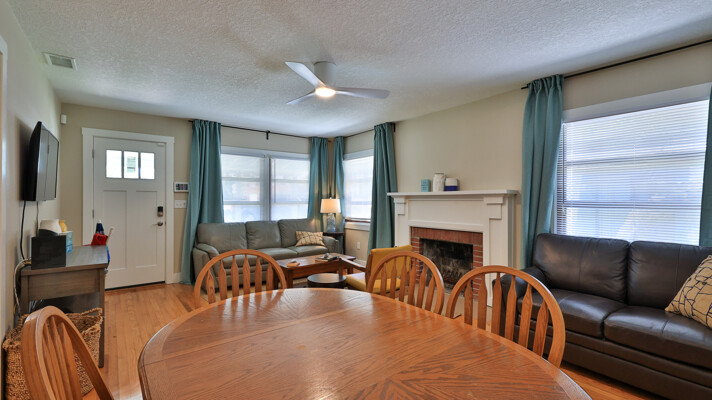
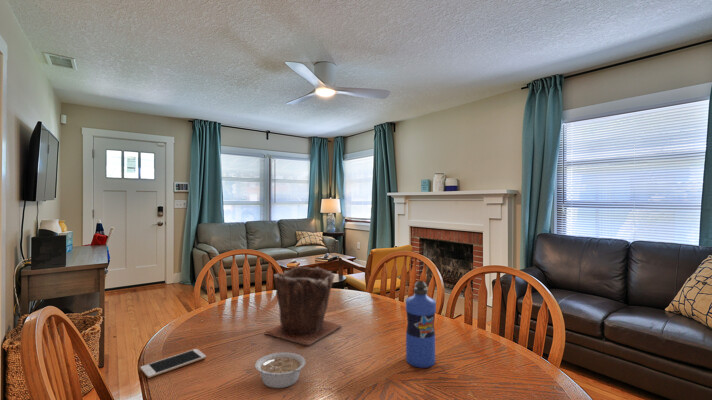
+ water bottle (420, 320)
+ plant pot (304, 300)
+ legume (282, 369)
+ cell phone (174, 362)
